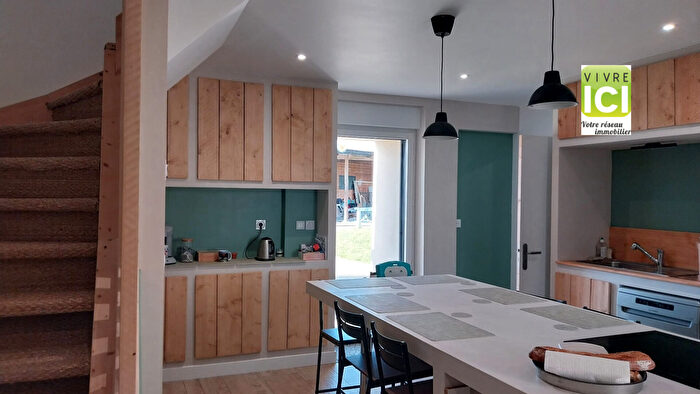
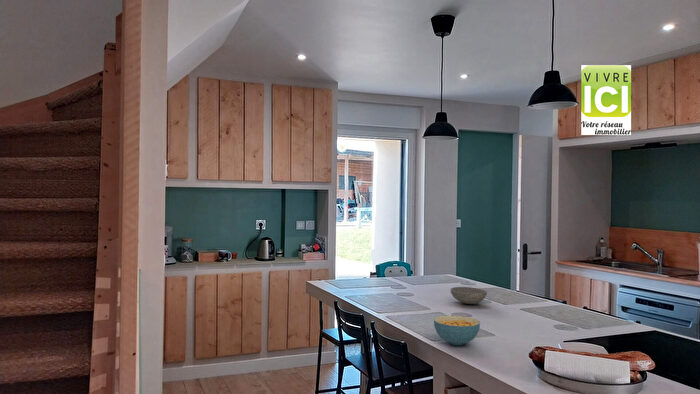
+ cereal bowl (456, 332)
+ bowl (468, 296)
